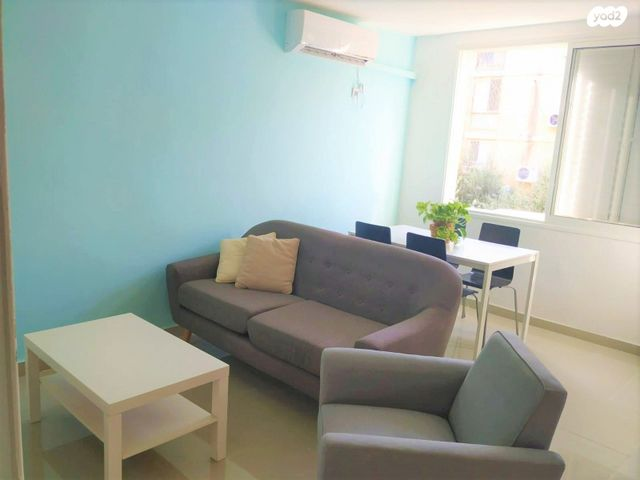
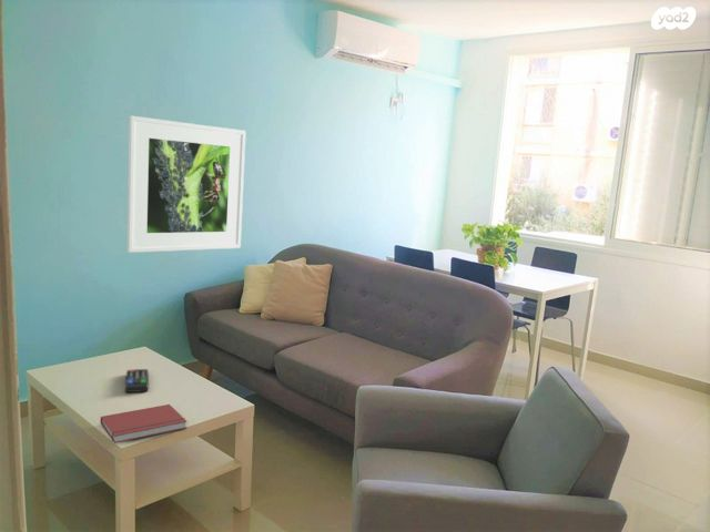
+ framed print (190, 187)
+ remote control (136, 379)
+ book (143, 422)
